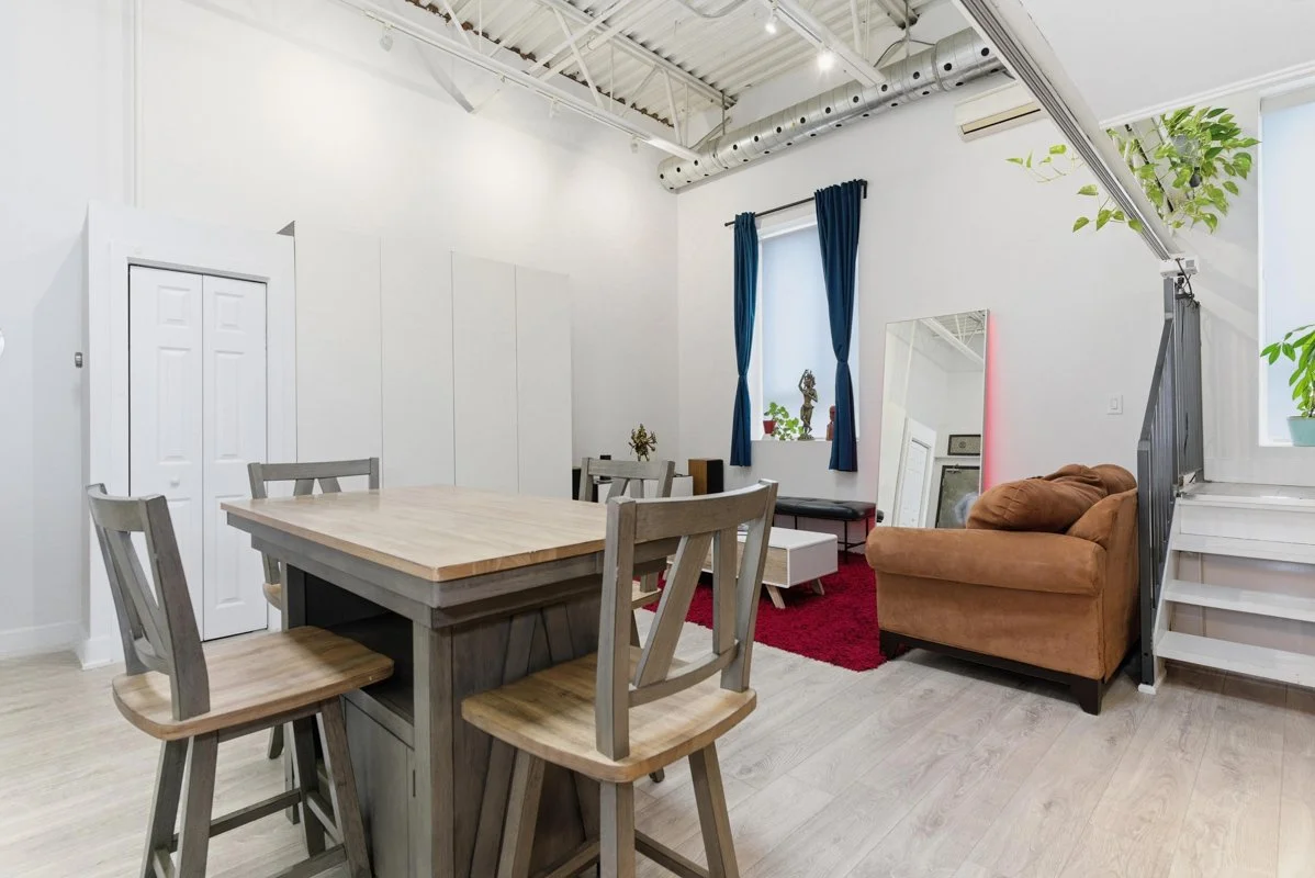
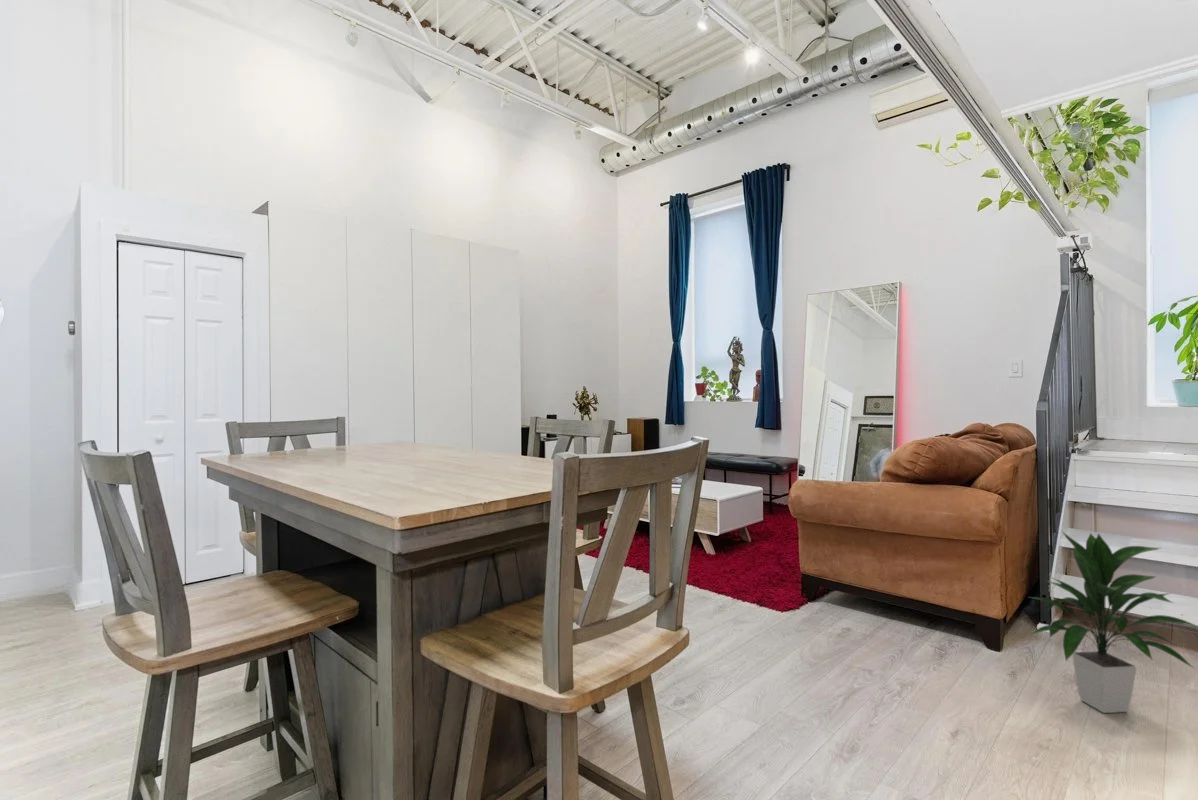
+ indoor plant (1102, 616)
